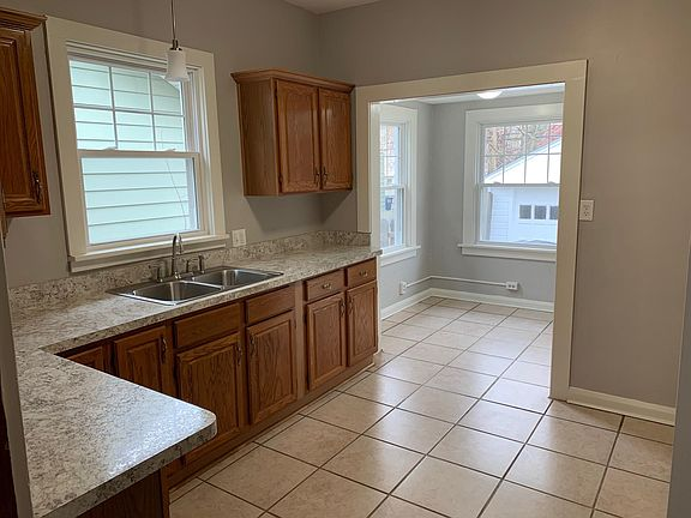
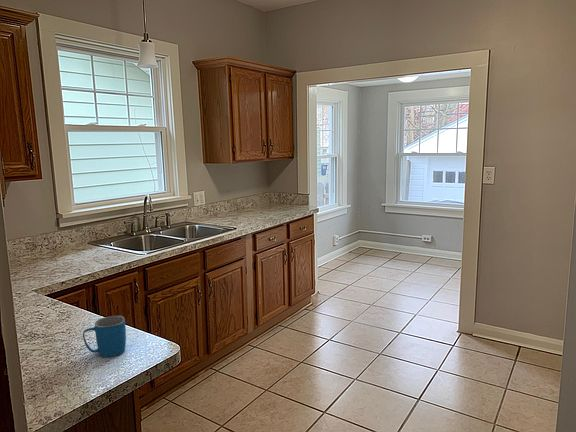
+ mug (105, 337)
